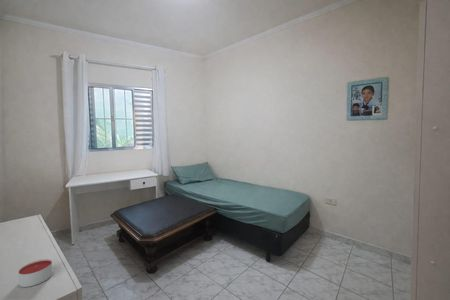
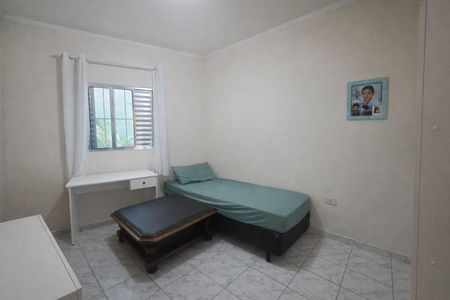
- candle (36, 271)
